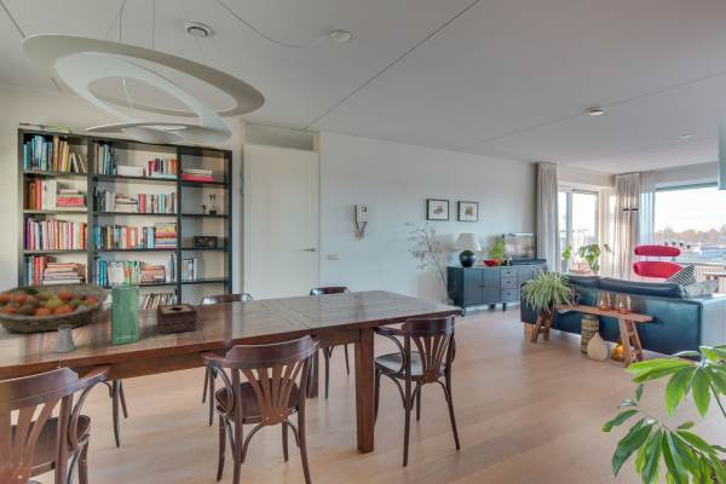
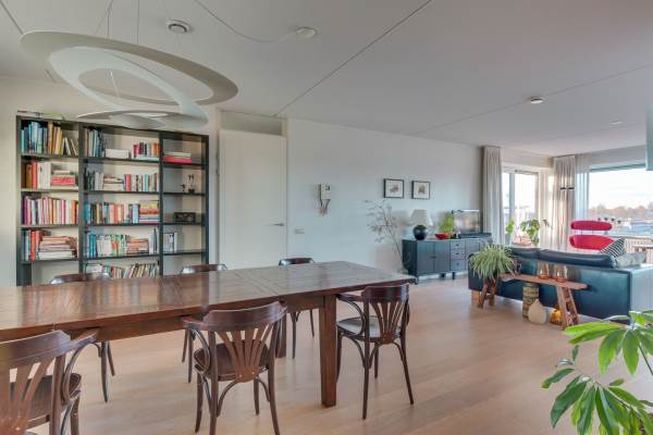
- fruit basket (51, 305)
- saltshaker (64, 338)
- vase (125, 312)
- tissue box (175, 317)
